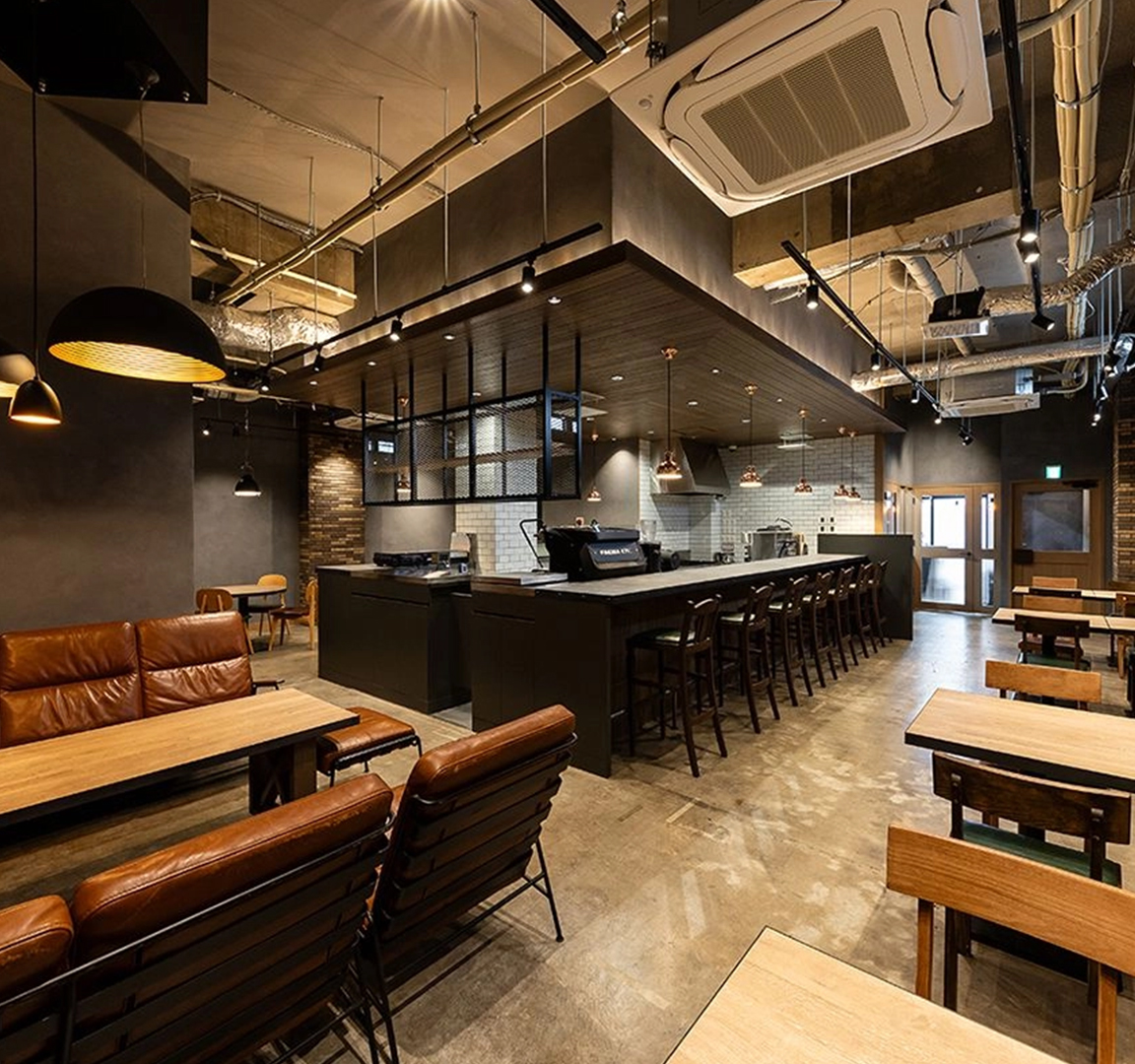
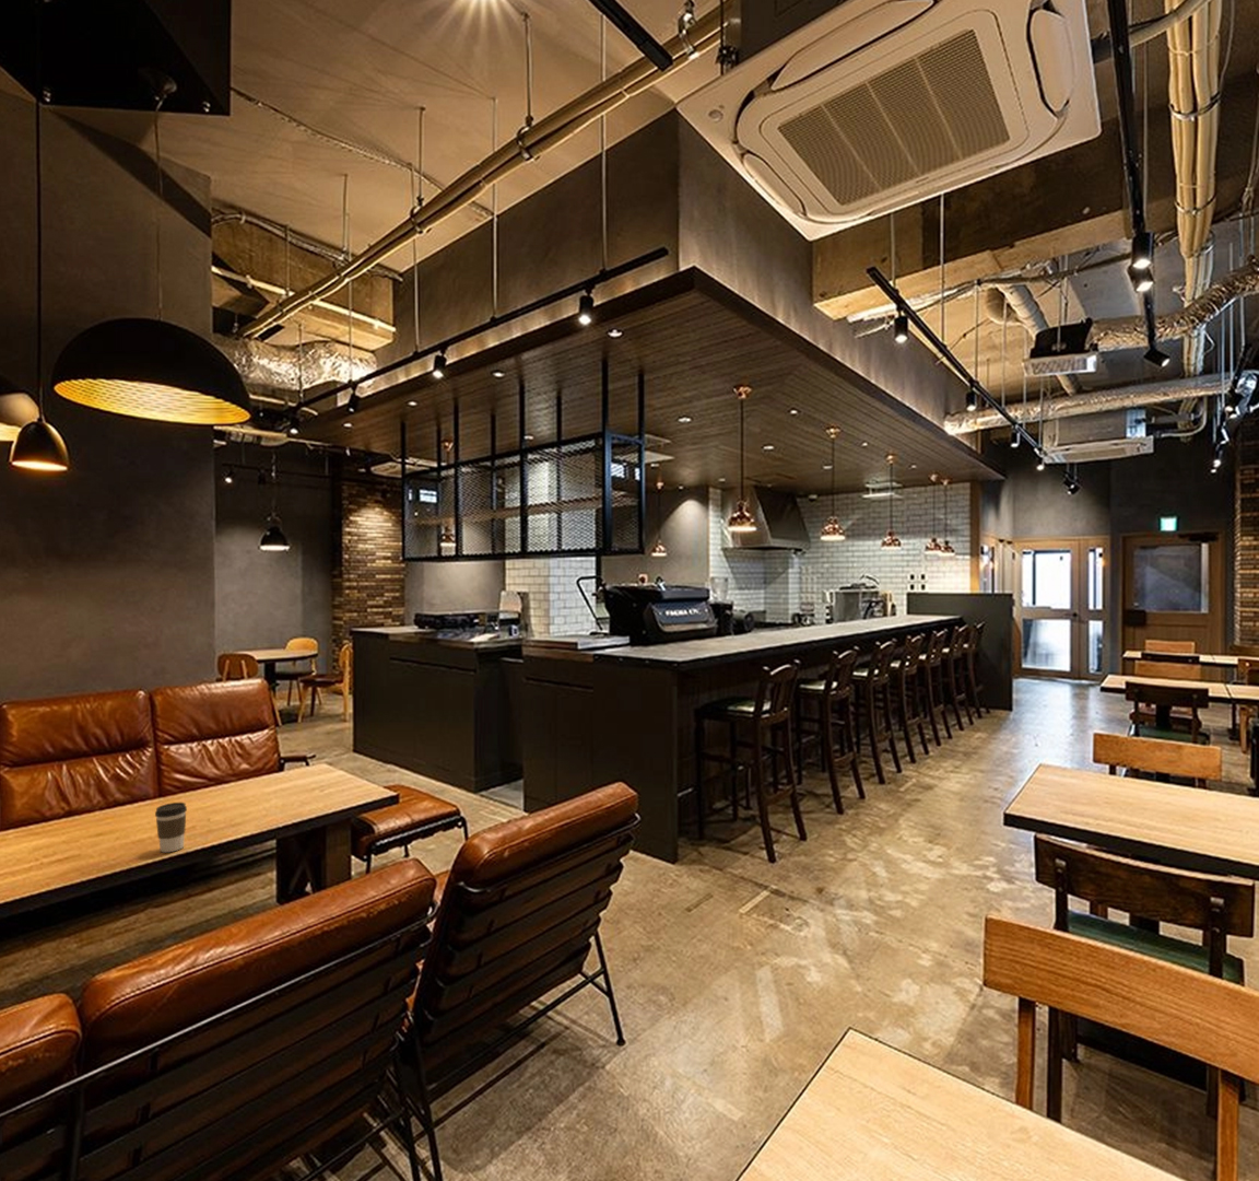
+ coffee cup (171, 827)
